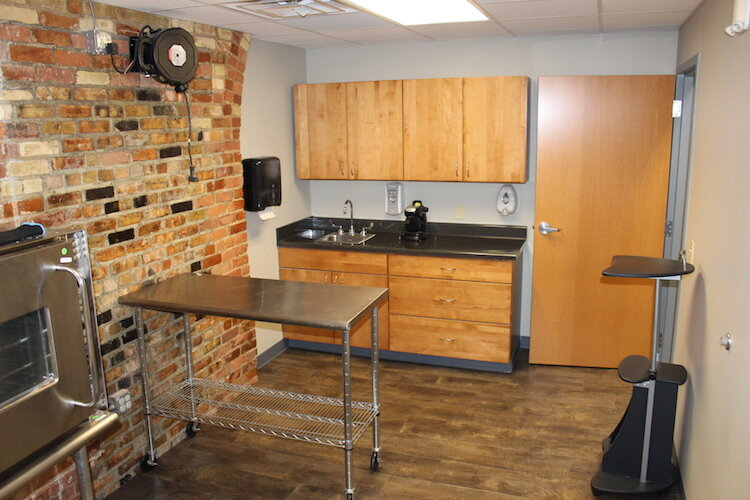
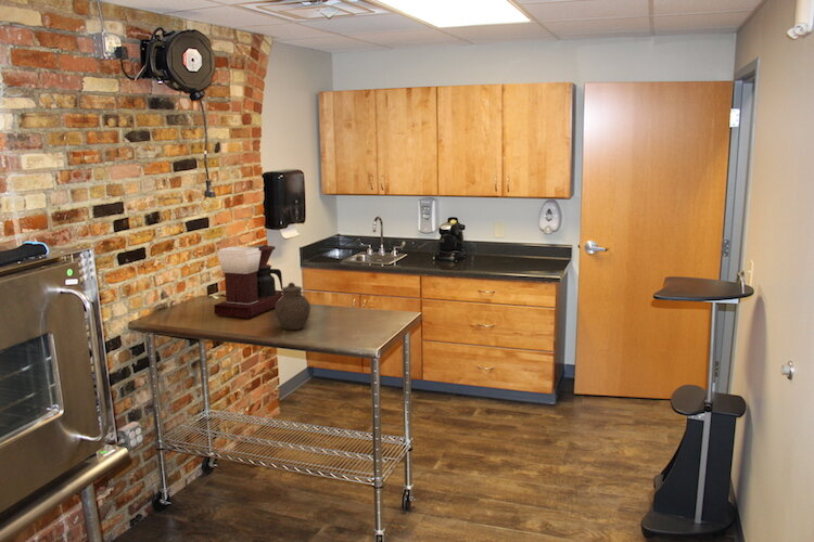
+ coffee maker (254, 276)
+ jar (292, 305)
